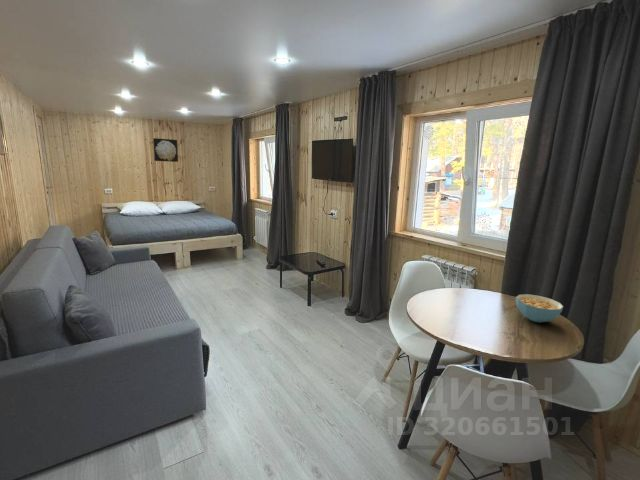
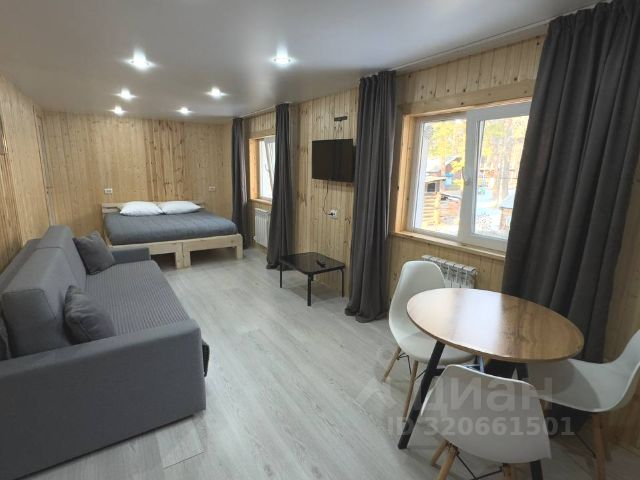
- cereal bowl (537, 310)
- wall art (165, 150)
